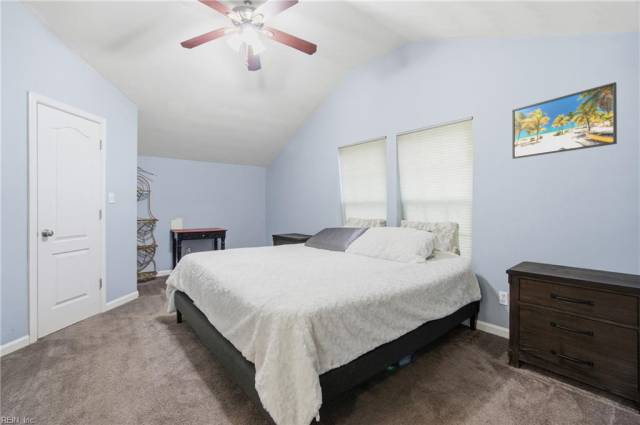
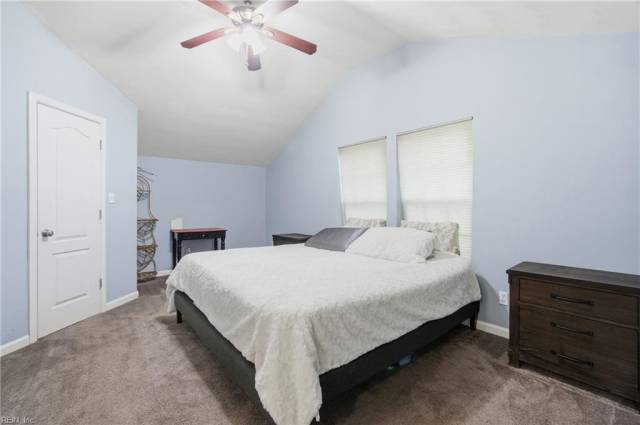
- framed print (558, 125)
